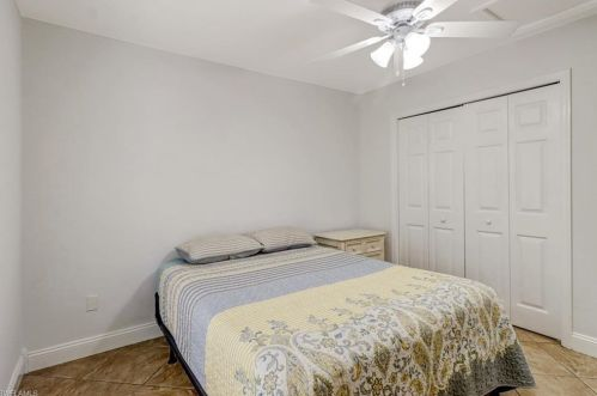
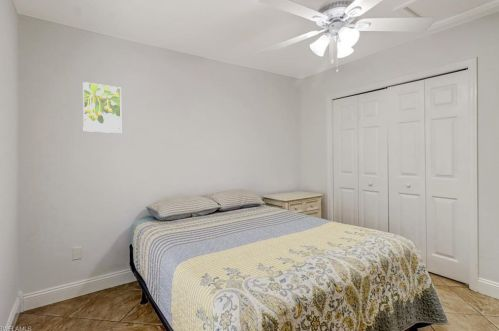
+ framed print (102, 108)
